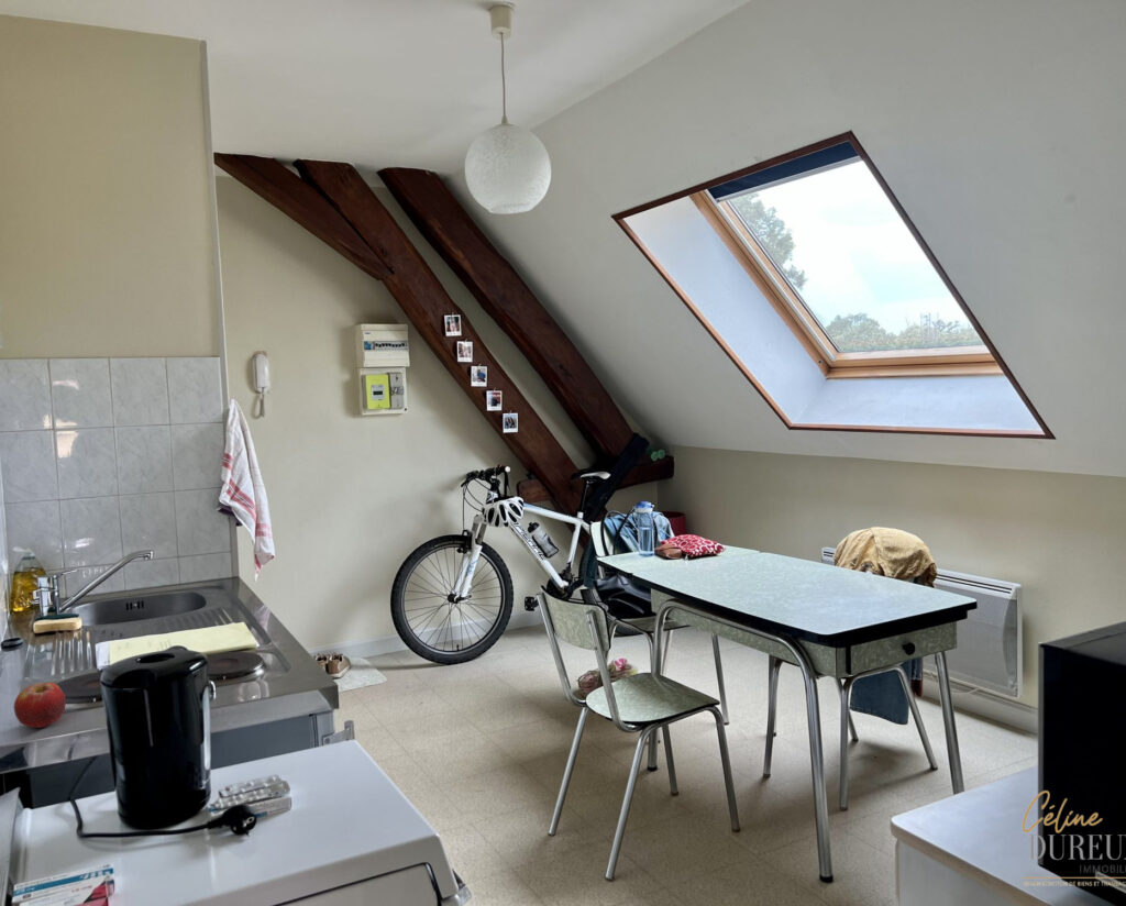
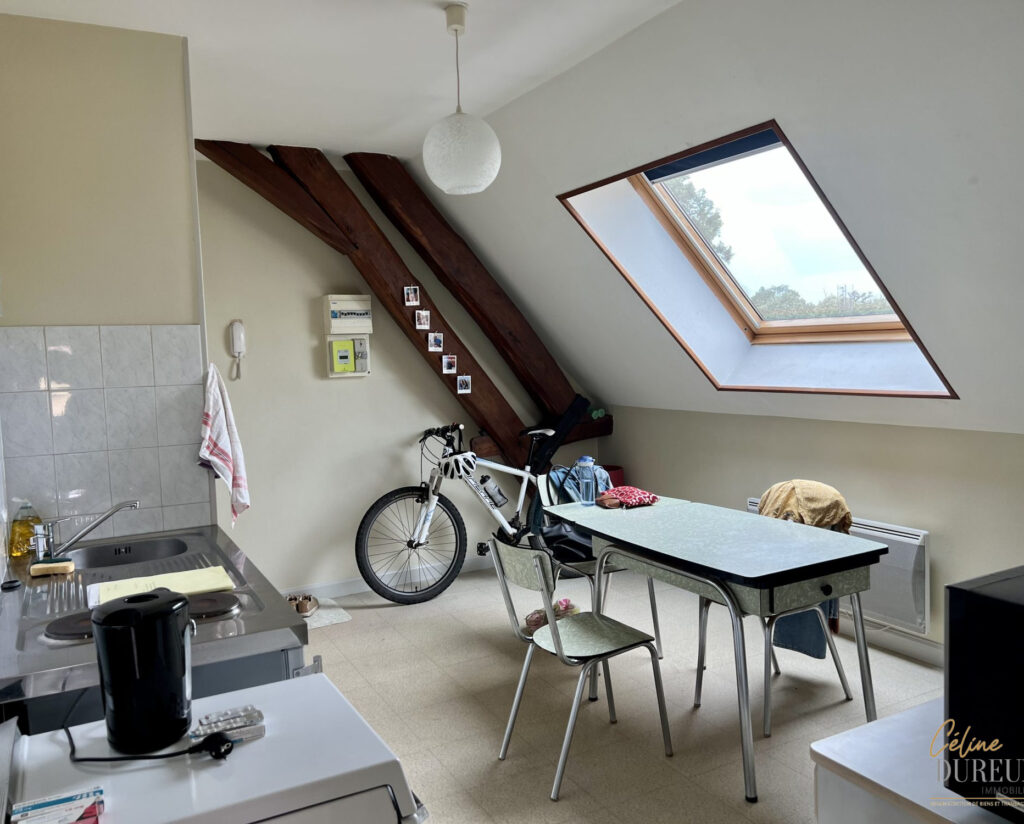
- fruit (40, 705)
